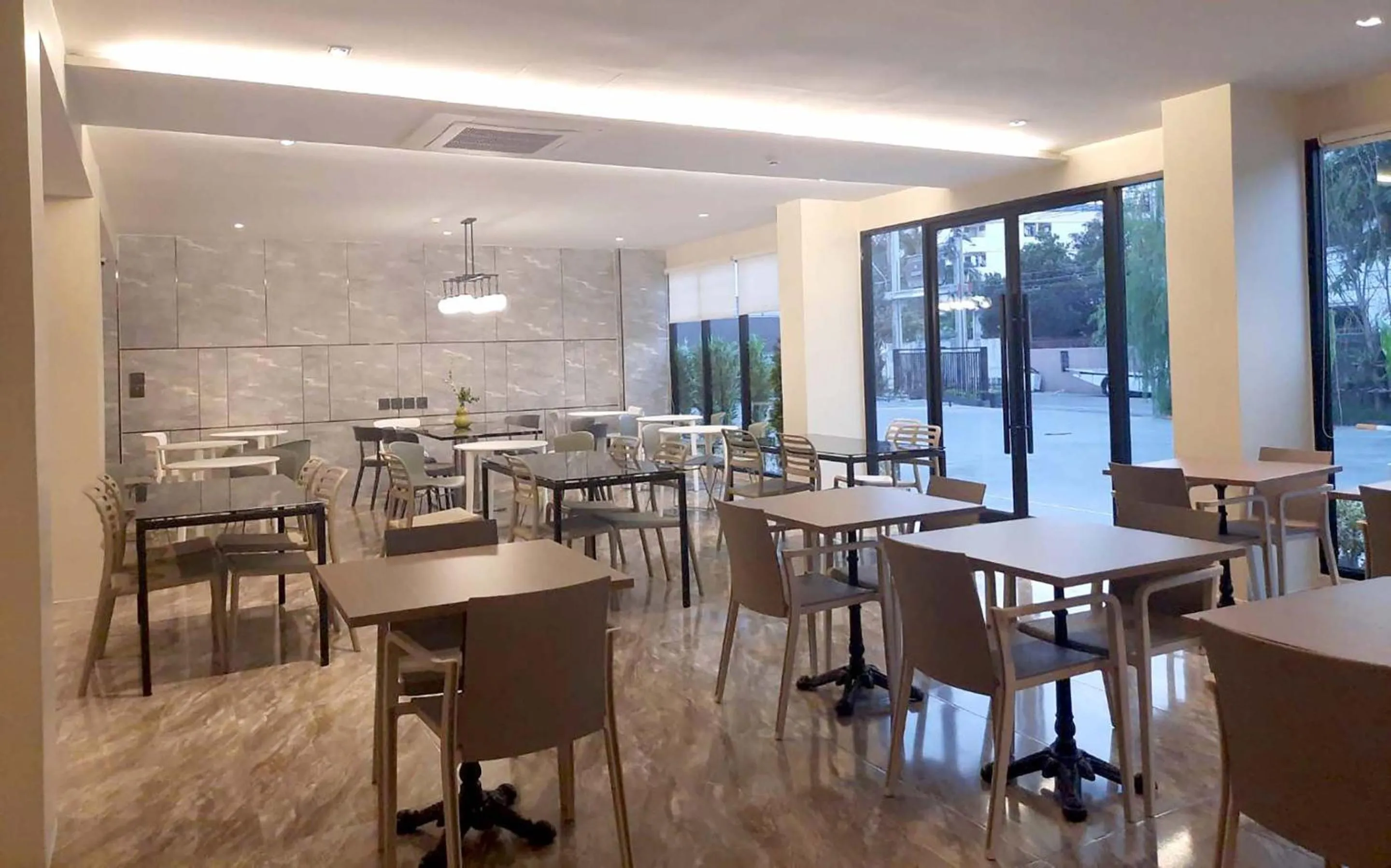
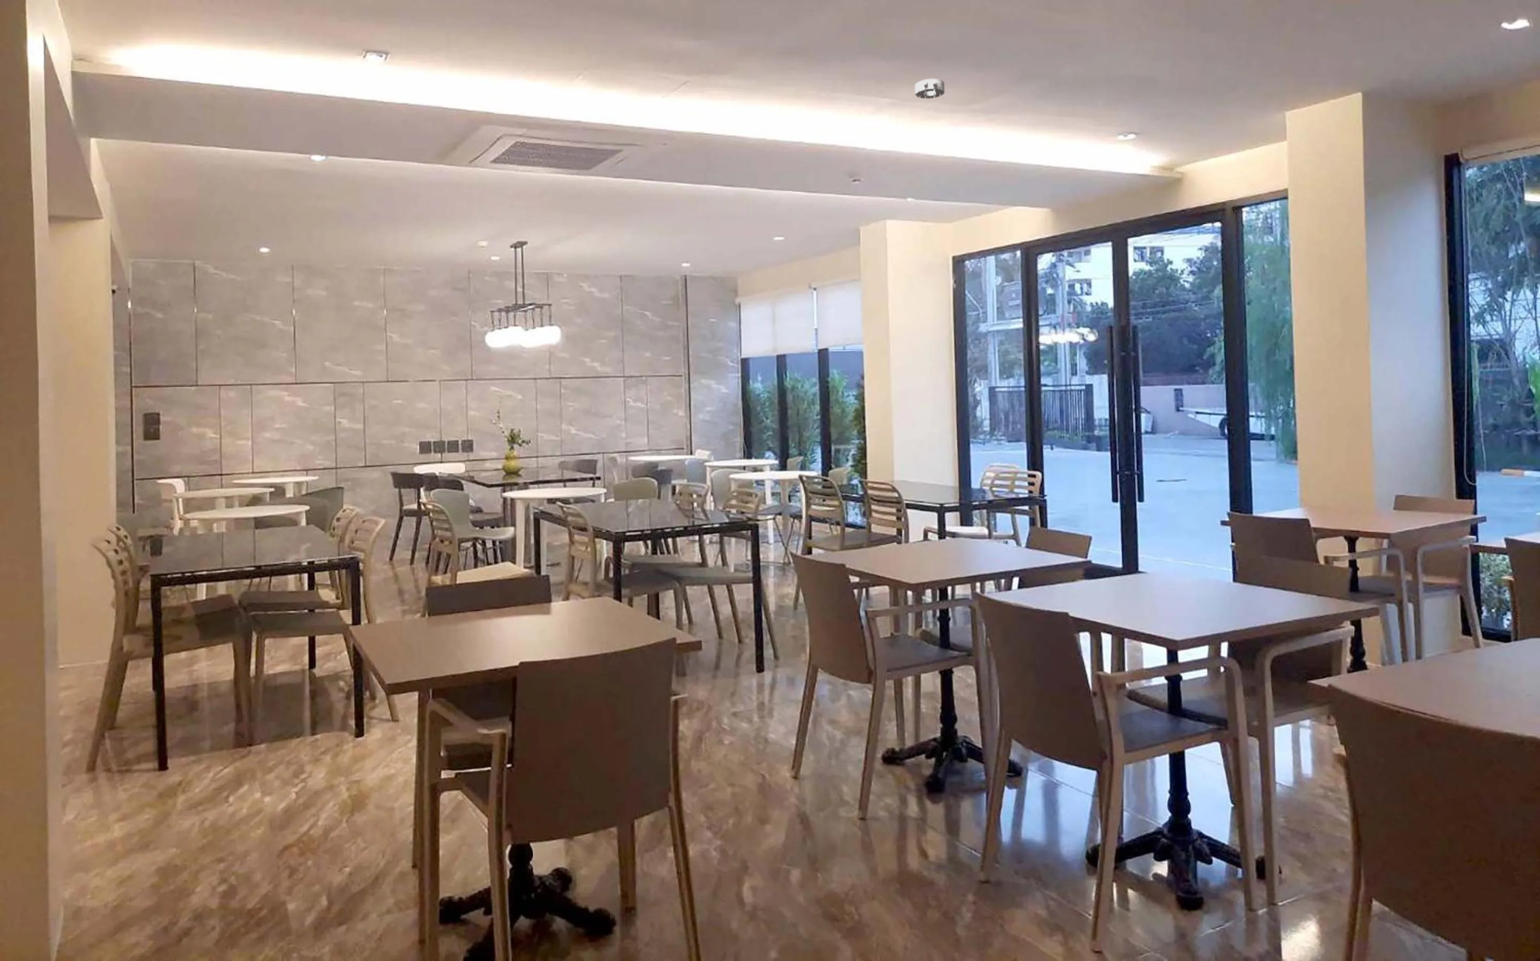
+ smoke detector (929, 87)
